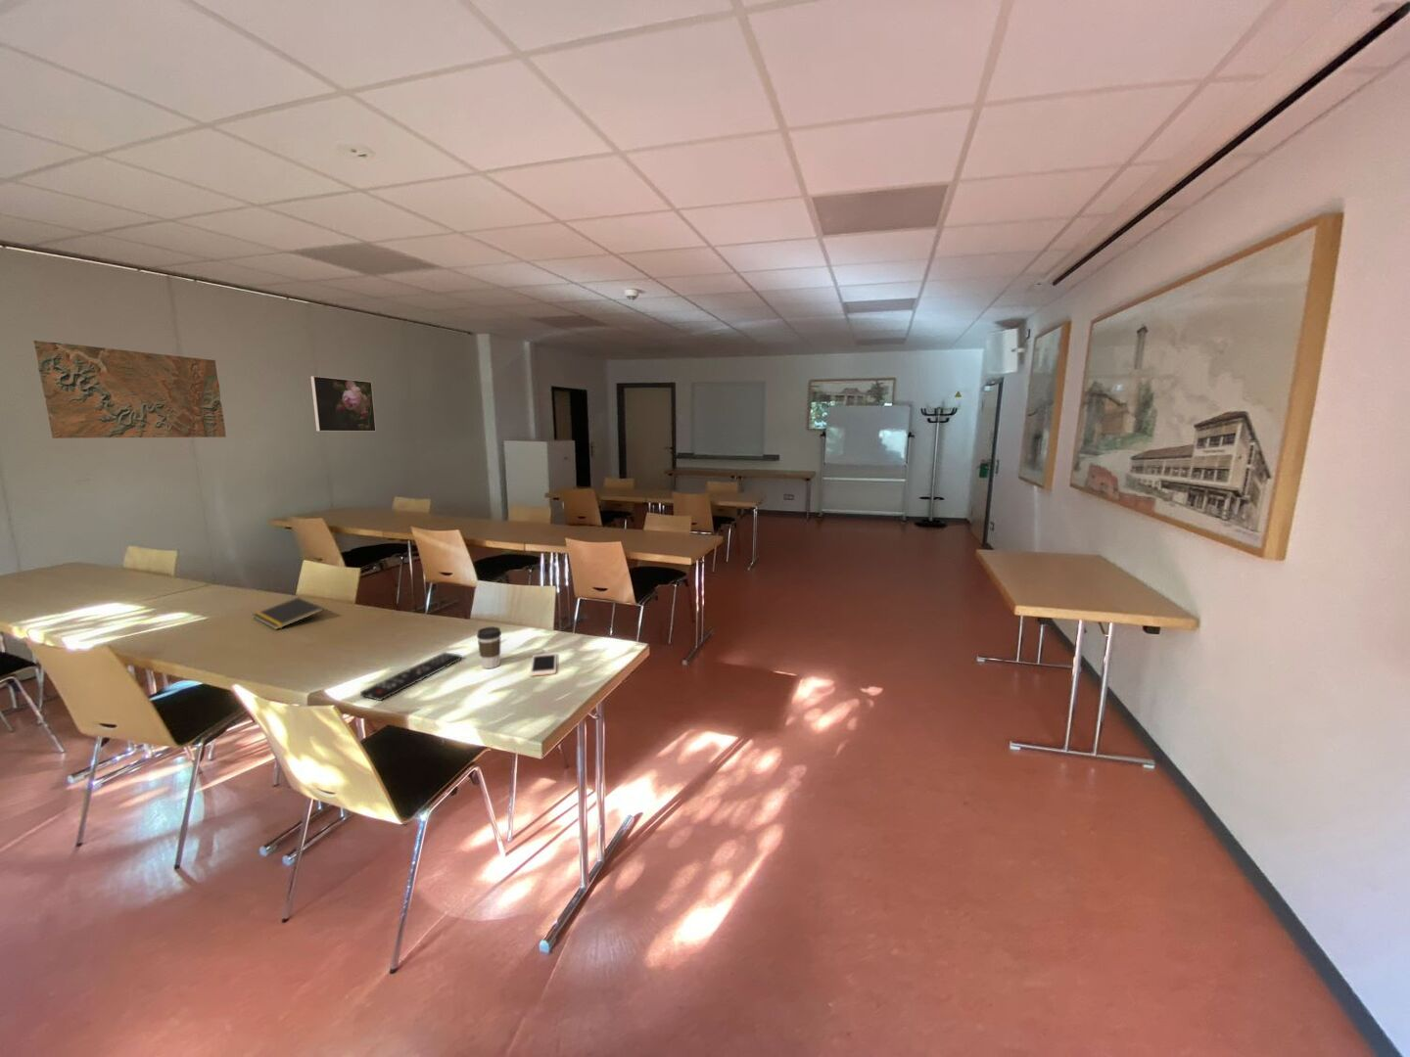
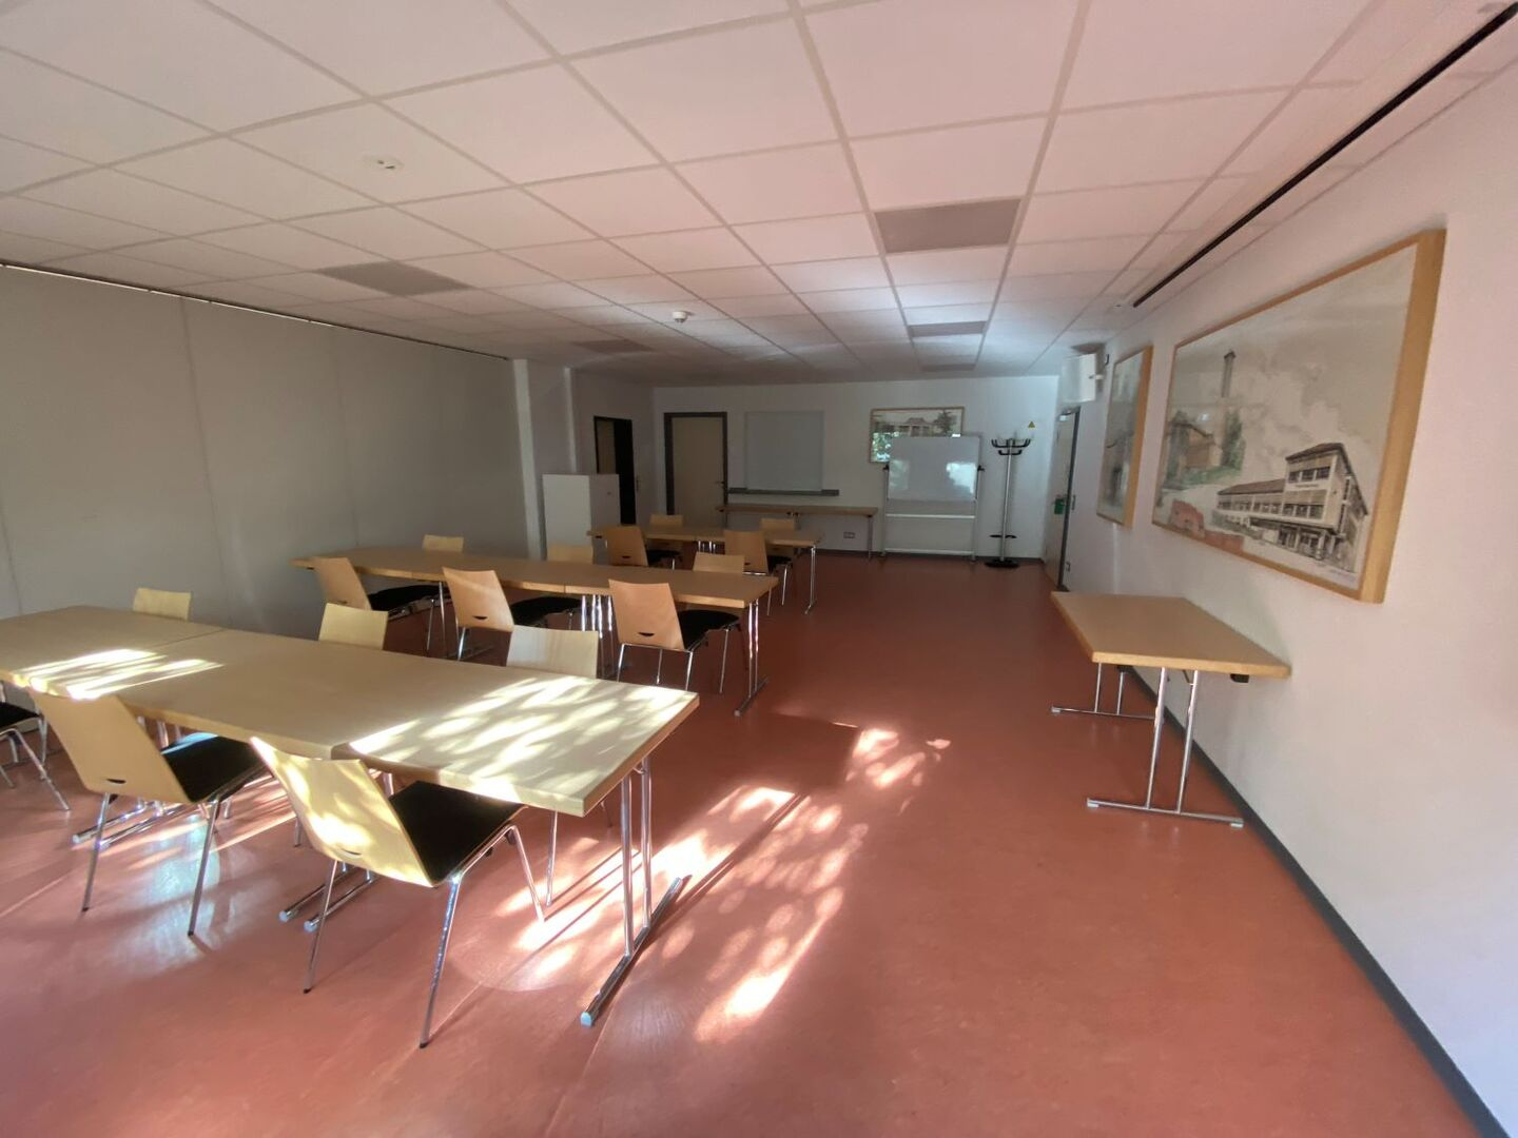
- coffee cup (490, 647)
- cell phone (543, 664)
- notepad (286, 613)
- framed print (344, 405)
- map (142, 394)
- remote control (414, 673)
